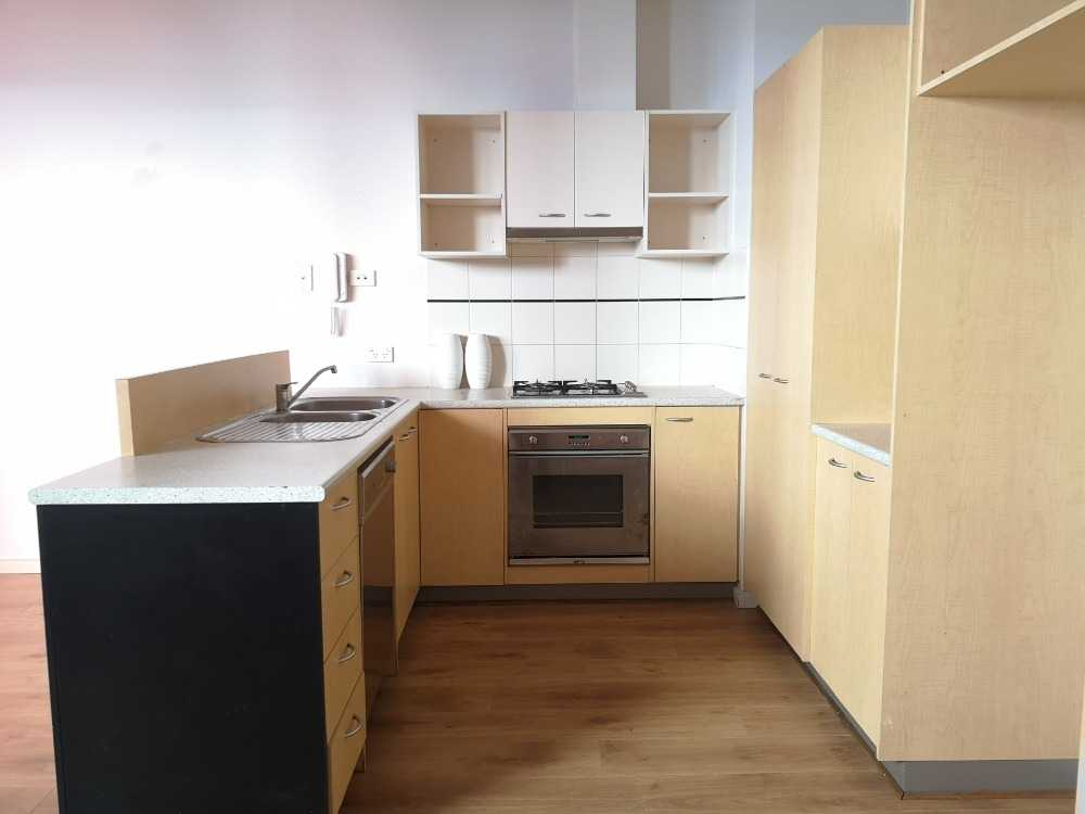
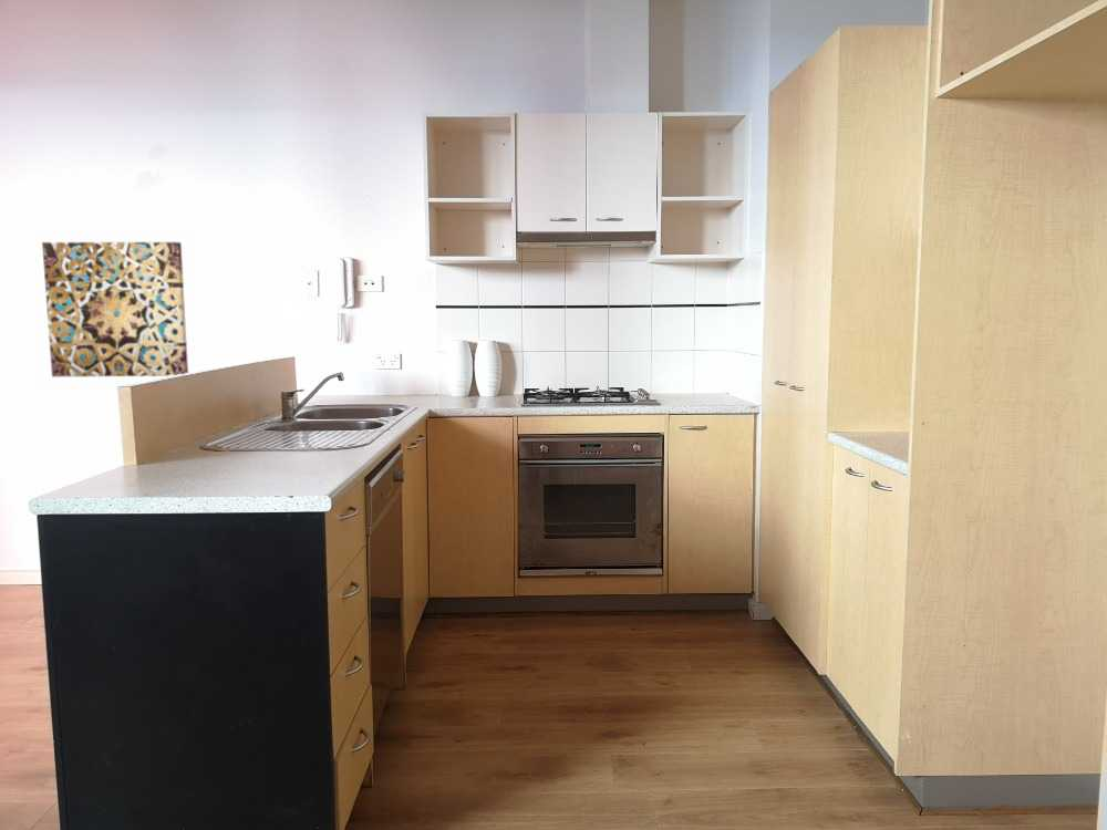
+ wall art (116, 310)
